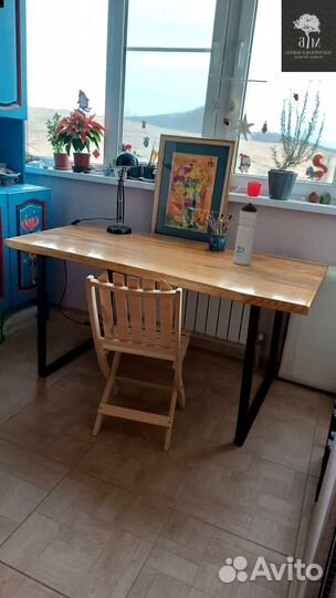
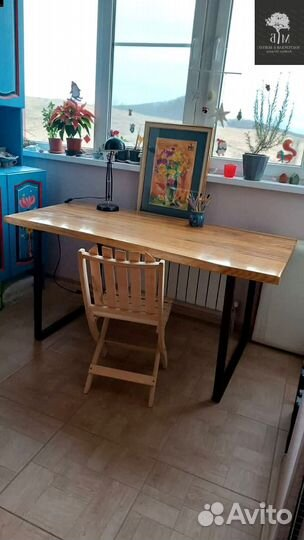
- water bottle (245, 233)
